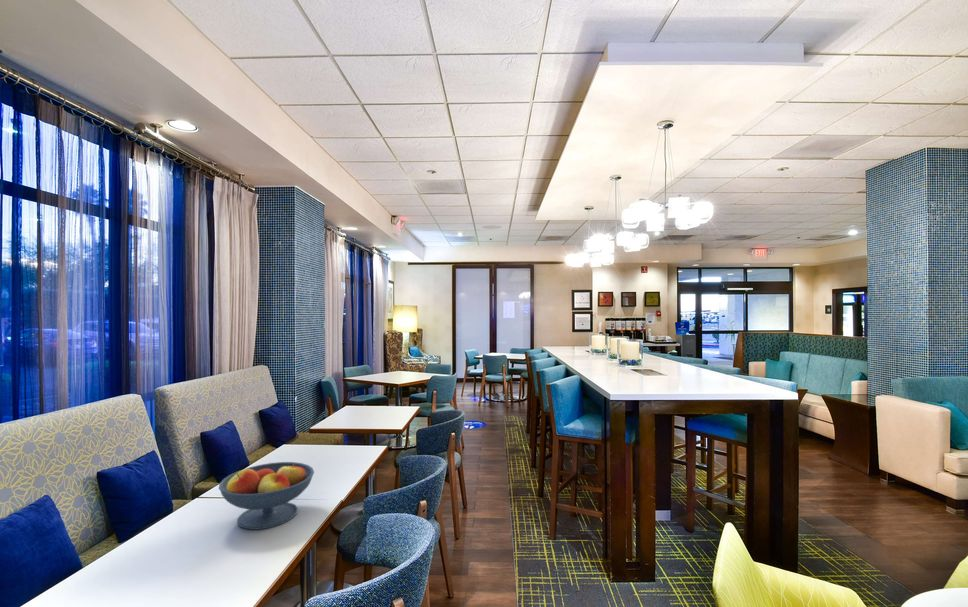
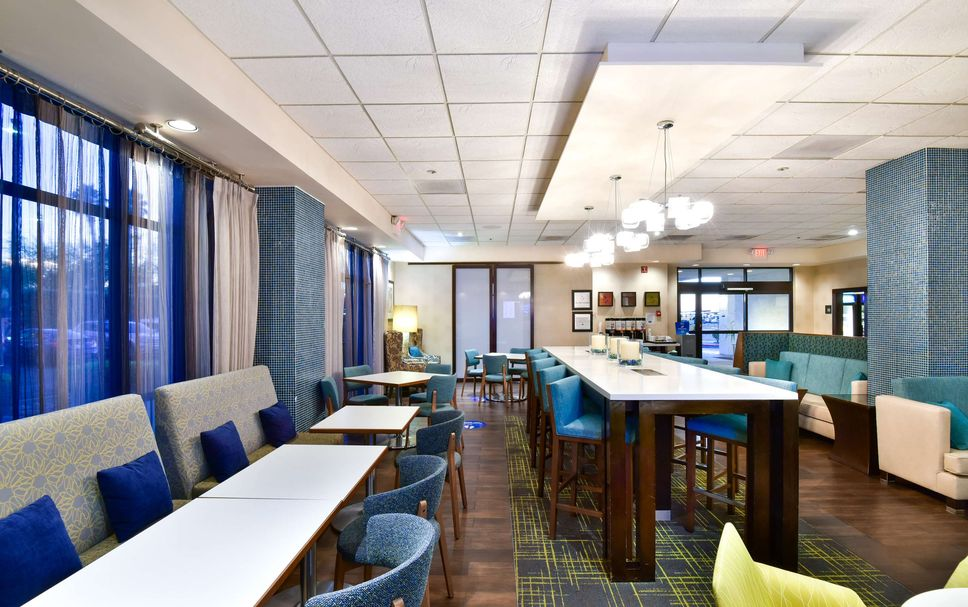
- fruit bowl (268, 489)
